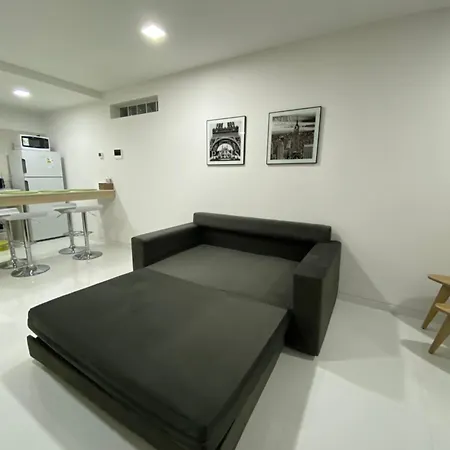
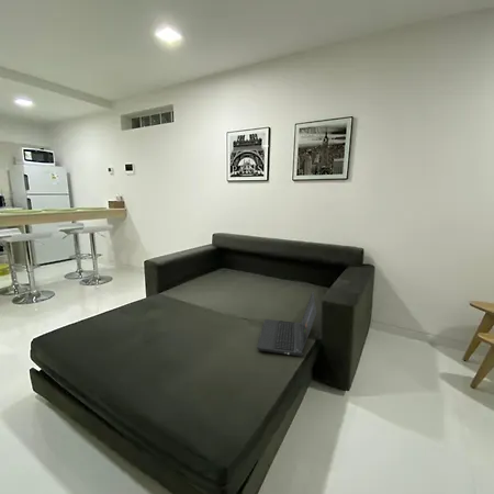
+ laptop computer (287, 322)
